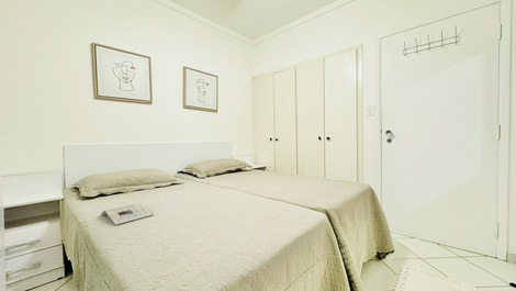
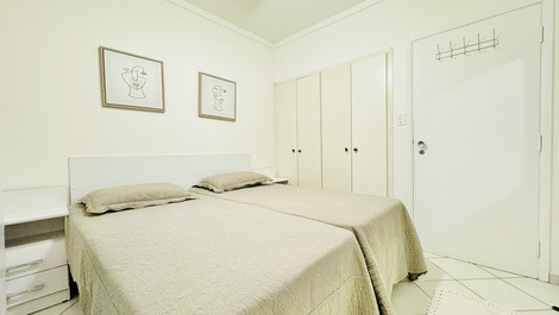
- magazine (126, 211)
